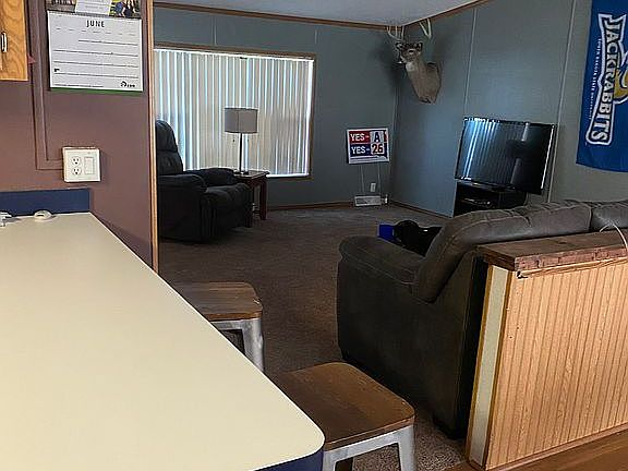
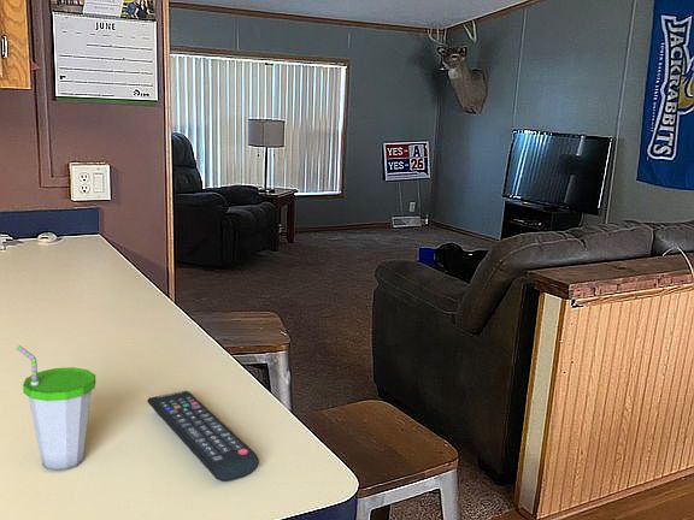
+ remote control (198, 430)
+ cup (60, 402)
